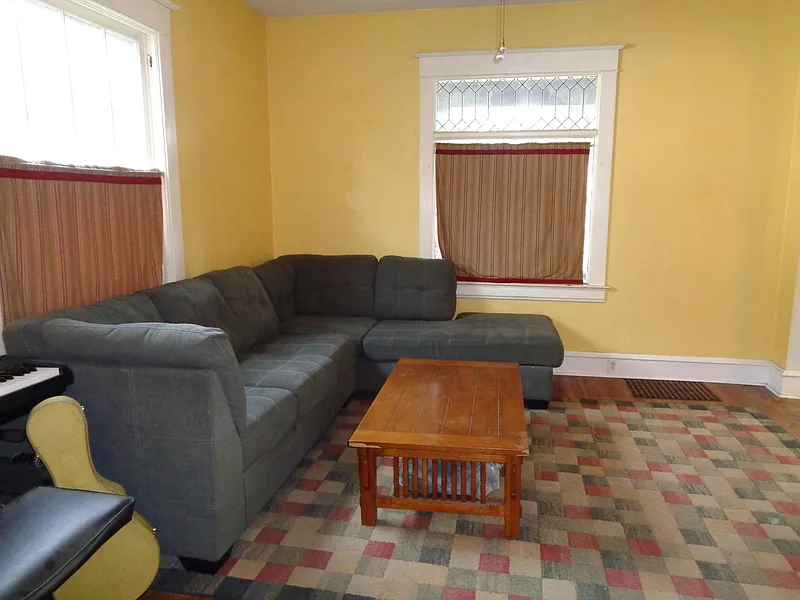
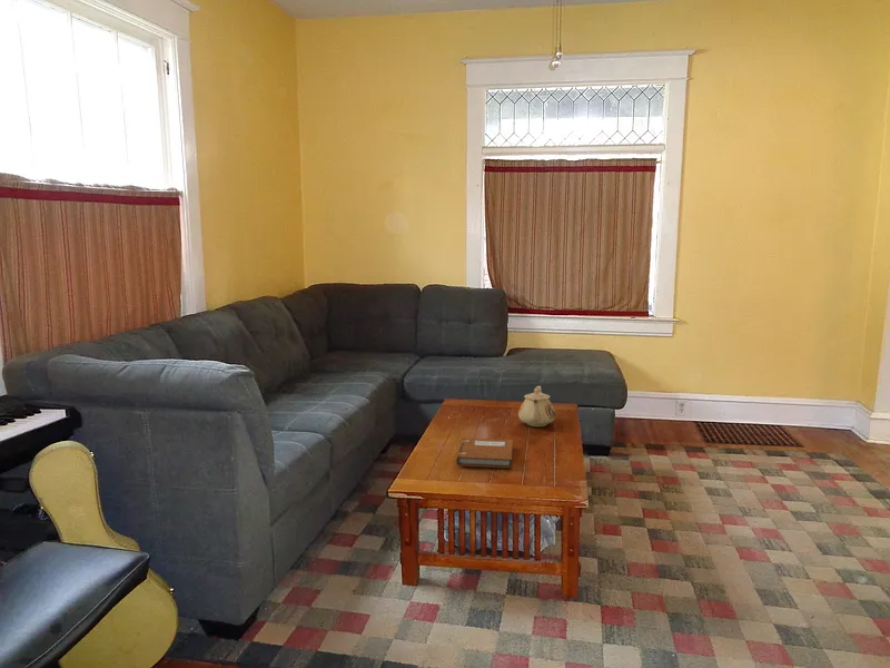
+ notebook (485, 451)
+ teapot (536, 405)
